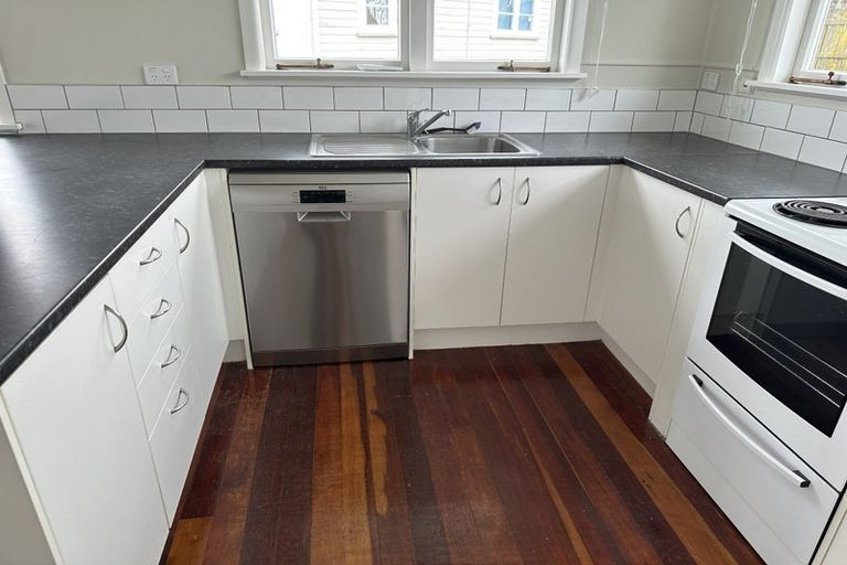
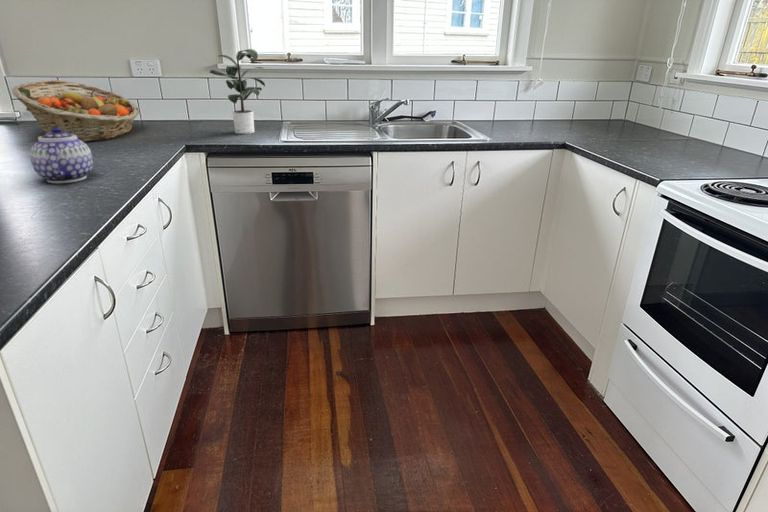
+ teapot (61, 153)
+ potted plant (239, 90)
+ fruit basket (81, 109)
